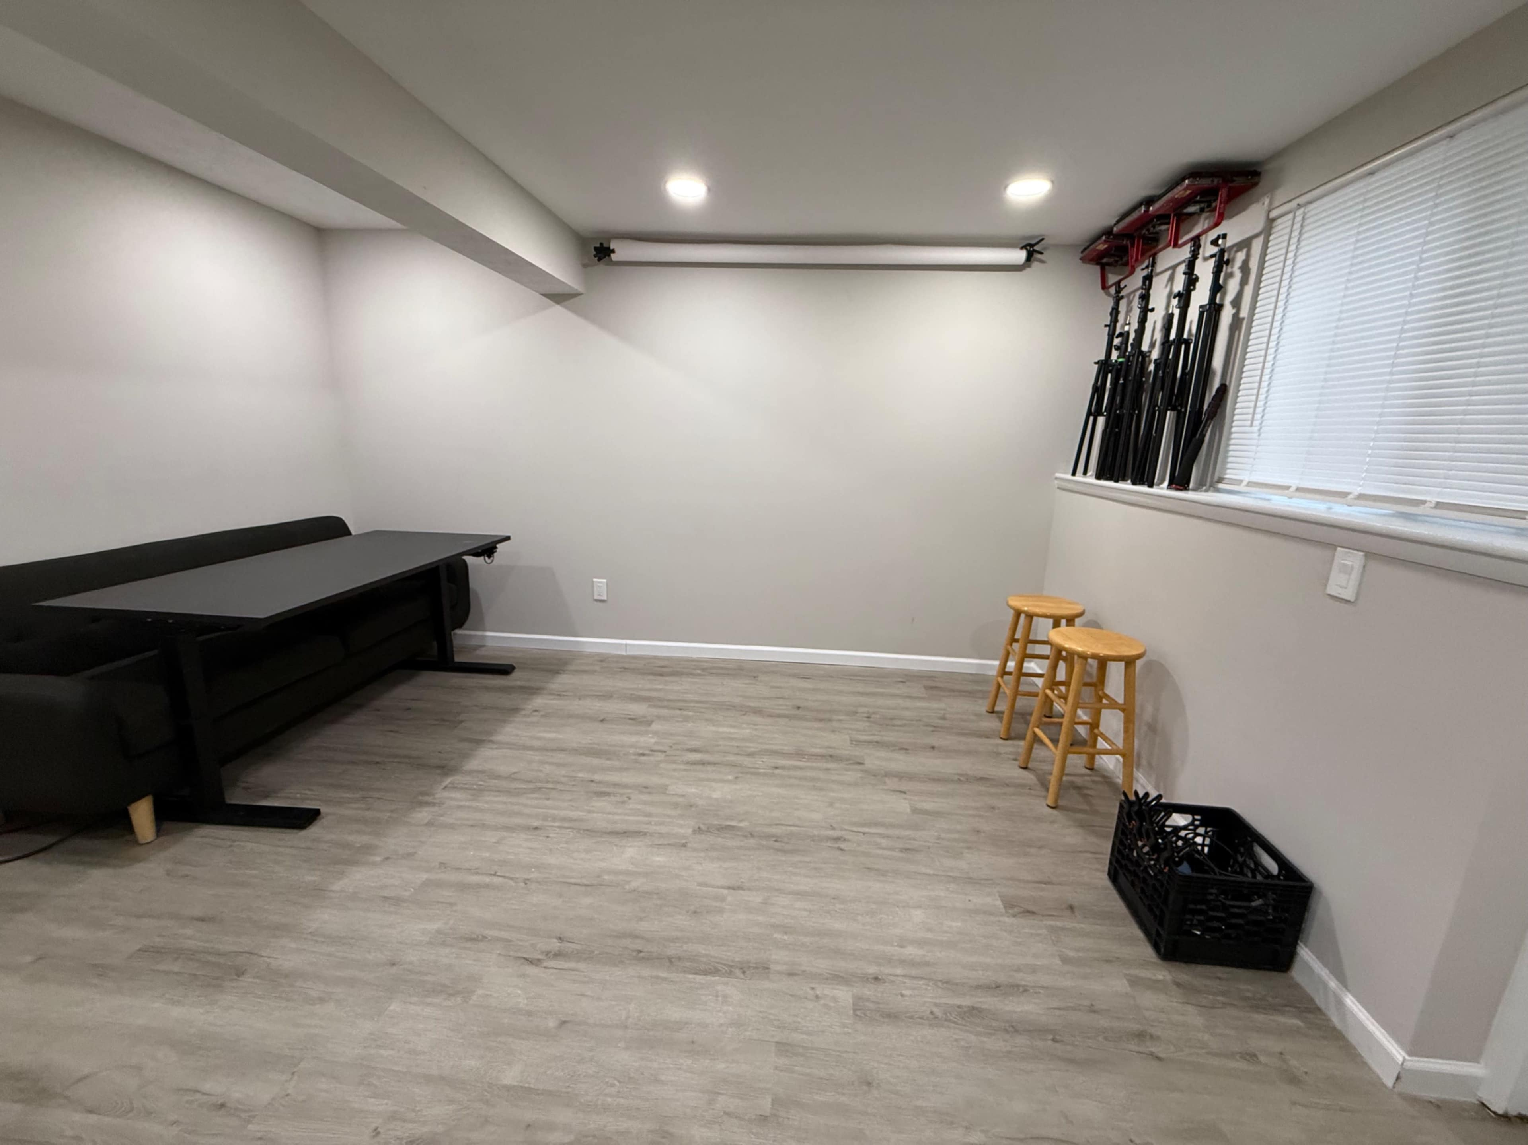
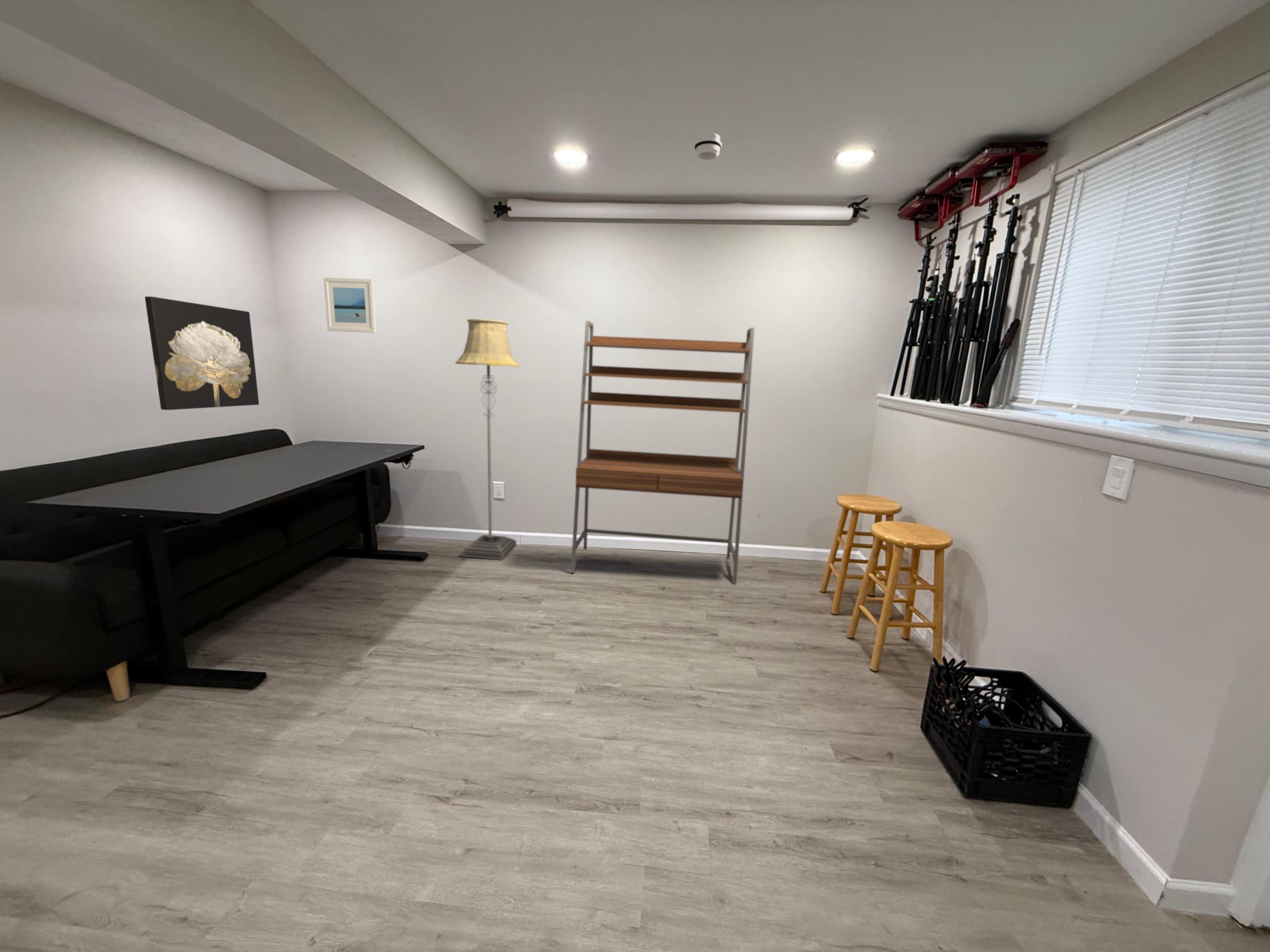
+ smoke detector (708, 147)
+ wall art (208, 357)
+ floor lamp (489, 442)
+ shelving unit (661, 453)
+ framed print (350, 305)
